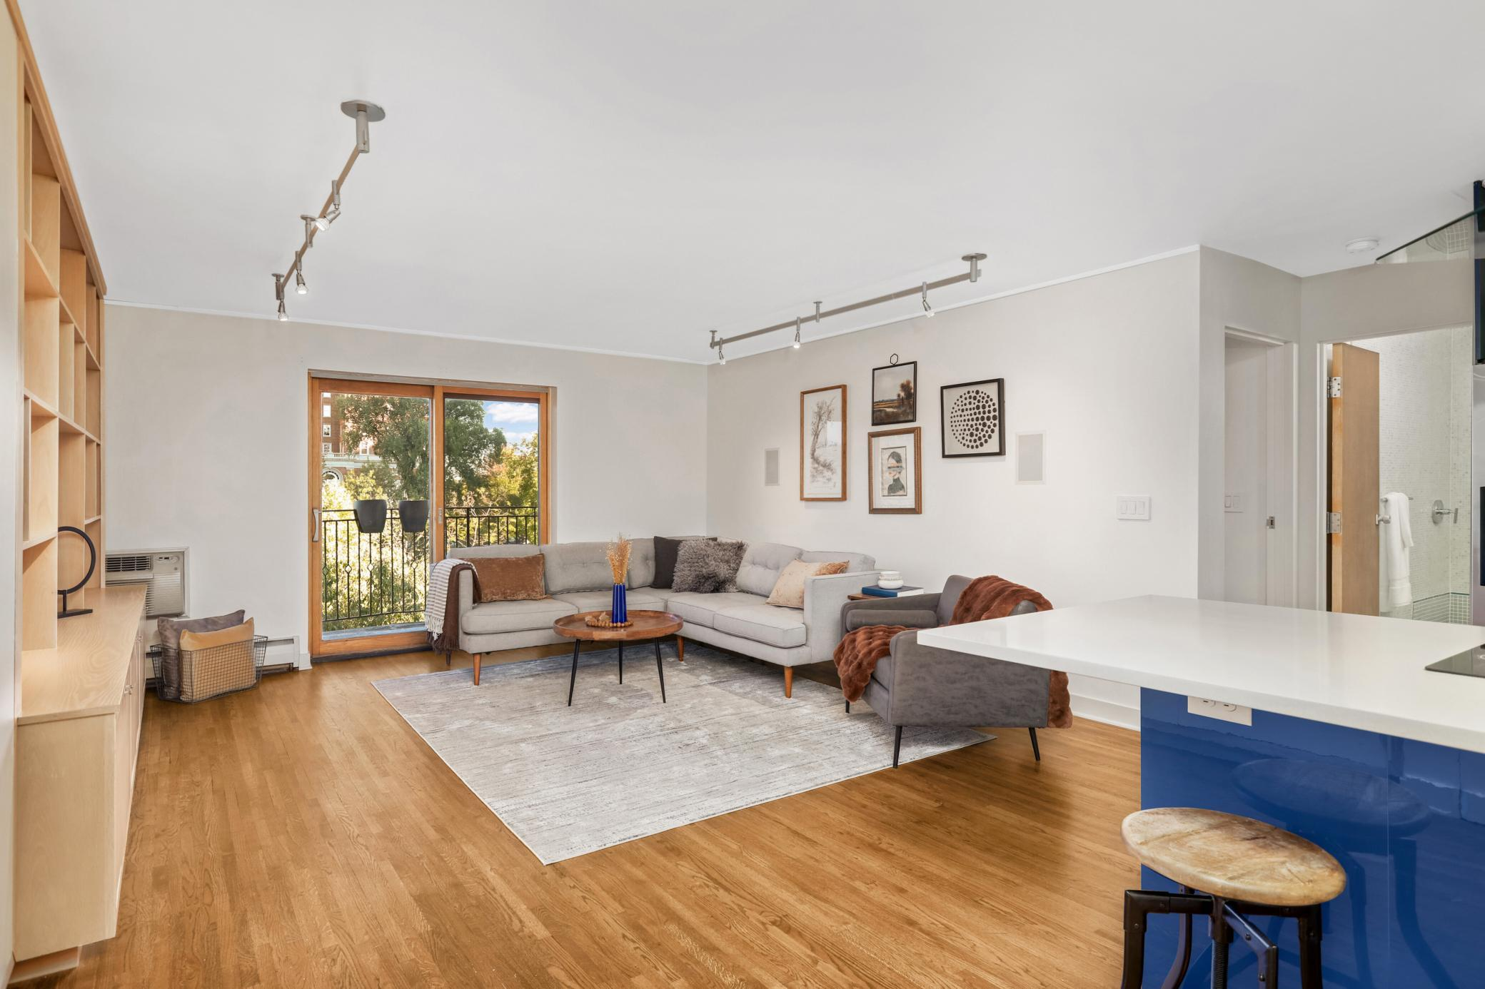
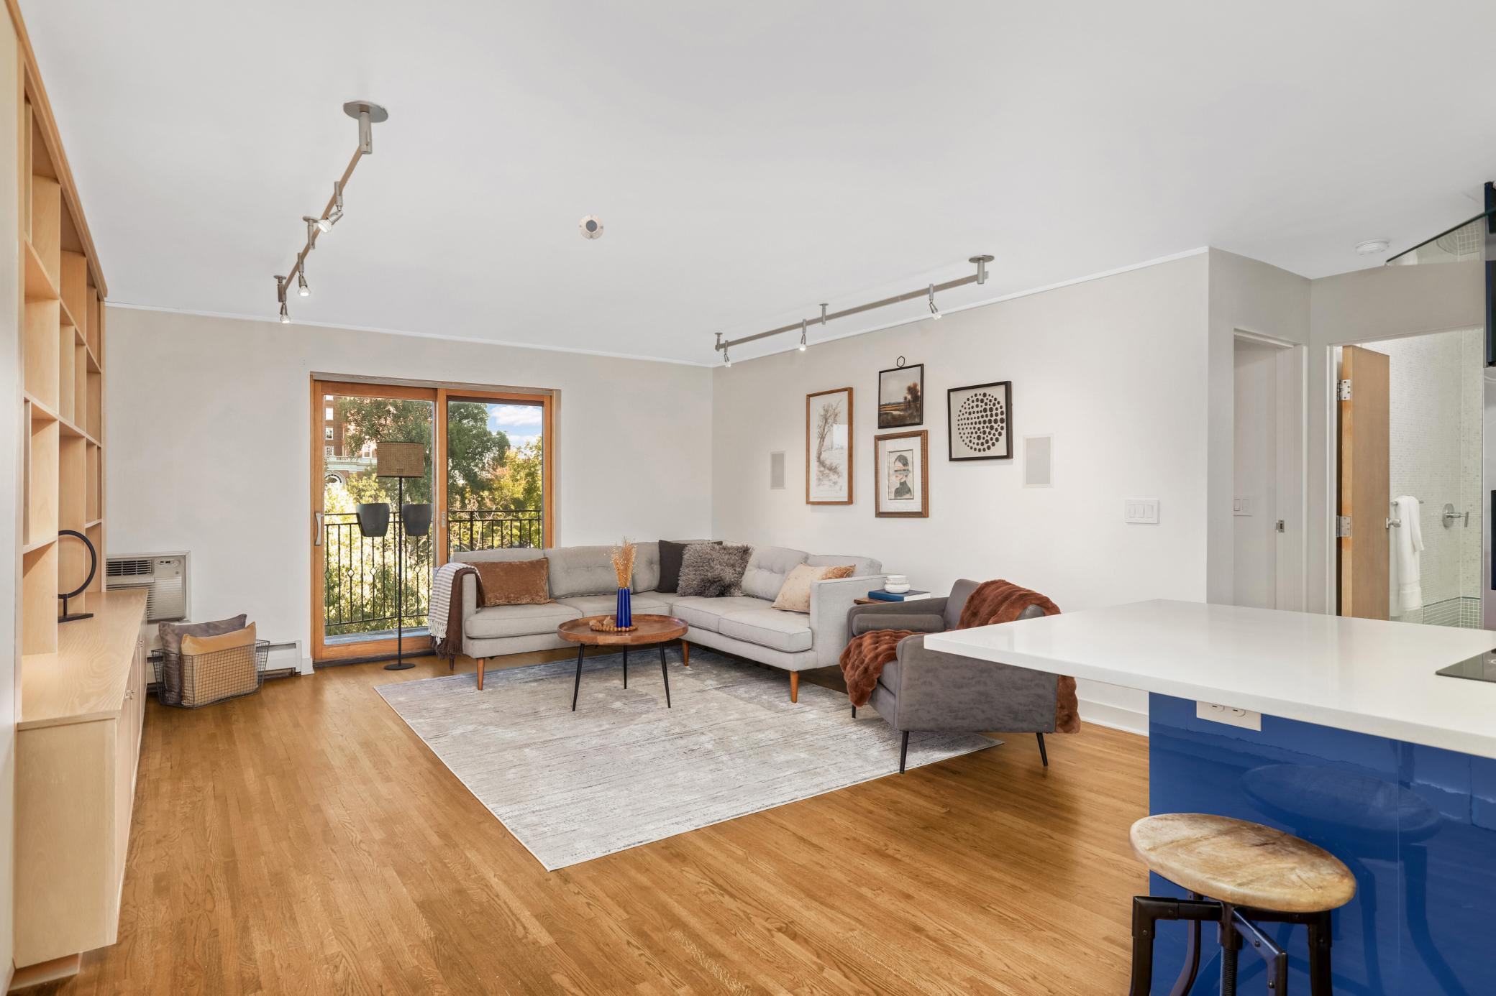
+ smoke detector (592, 227)
+ floor lamp (400, 555)
